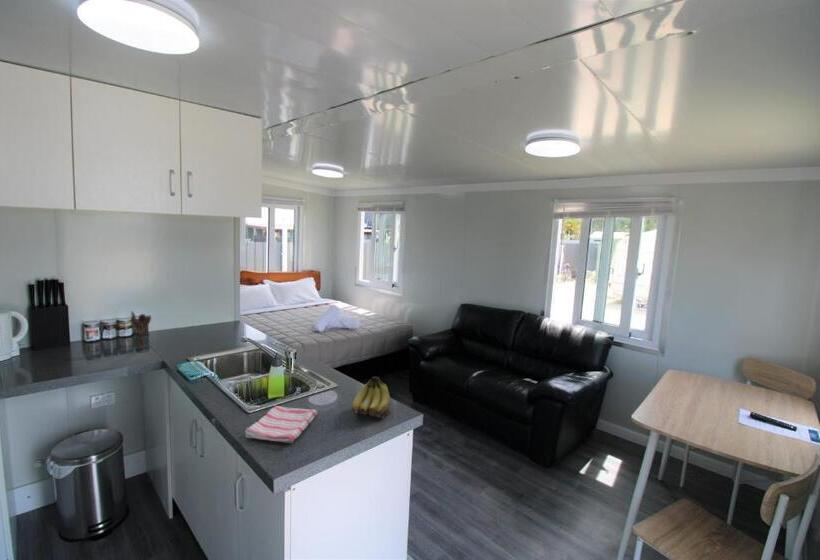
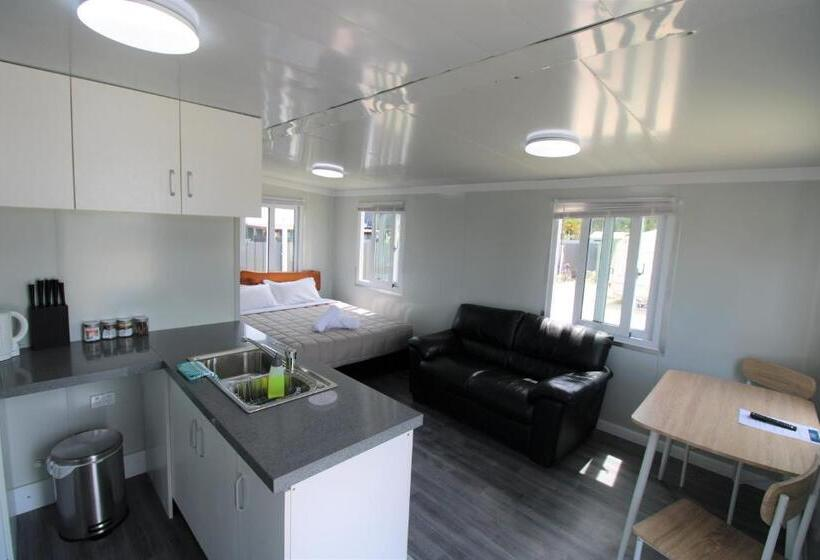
- utensil holder (140, 329)
- fruit (371, 397)
- dish towel (283, 421)
